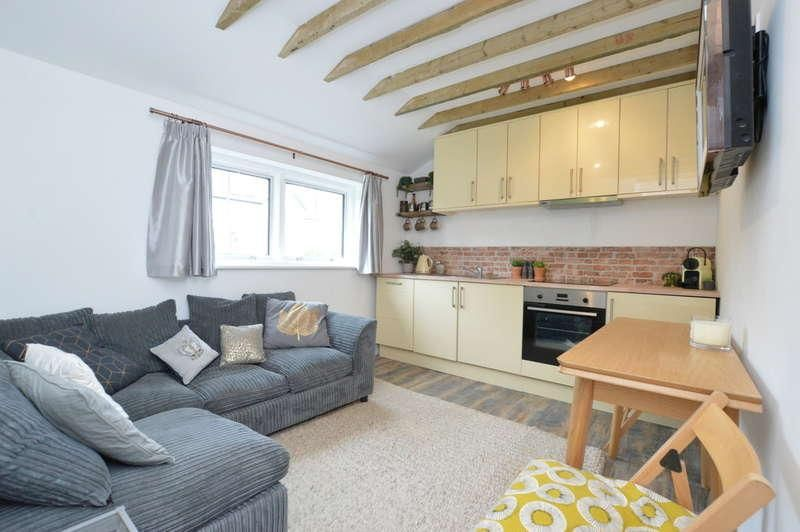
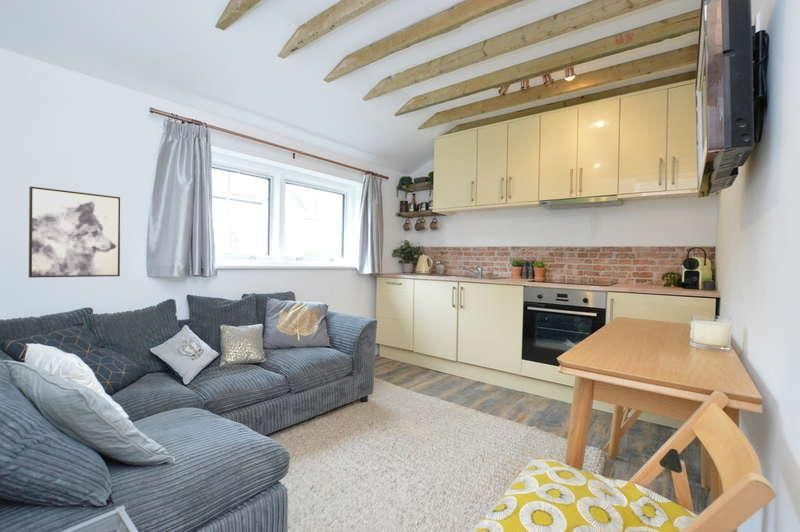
+ wall art (77, 234)
